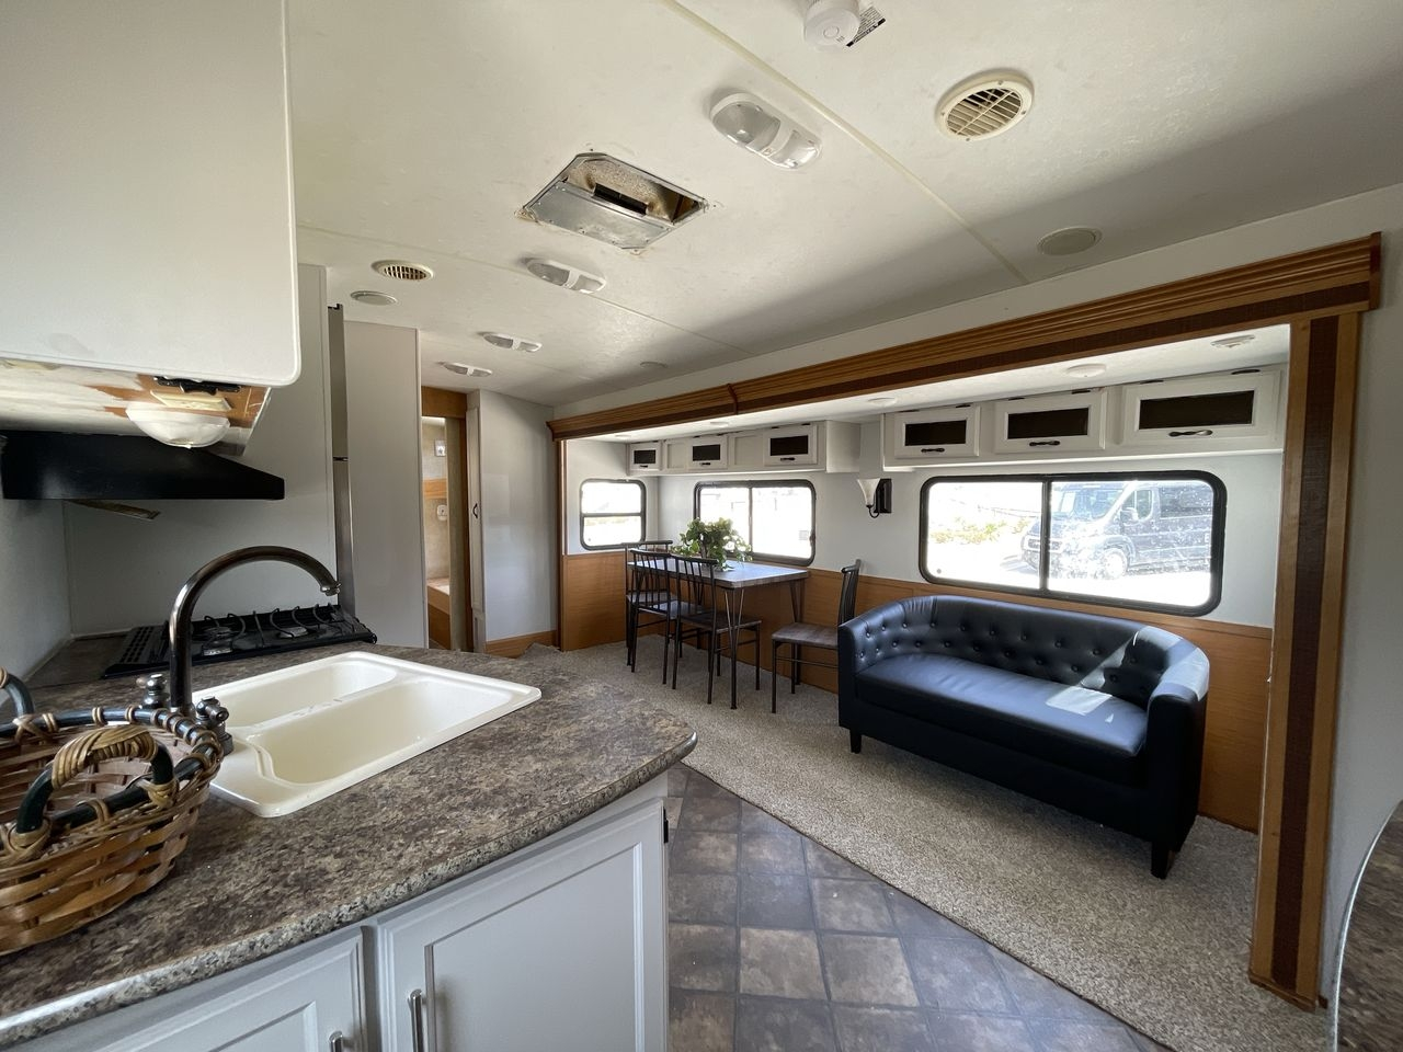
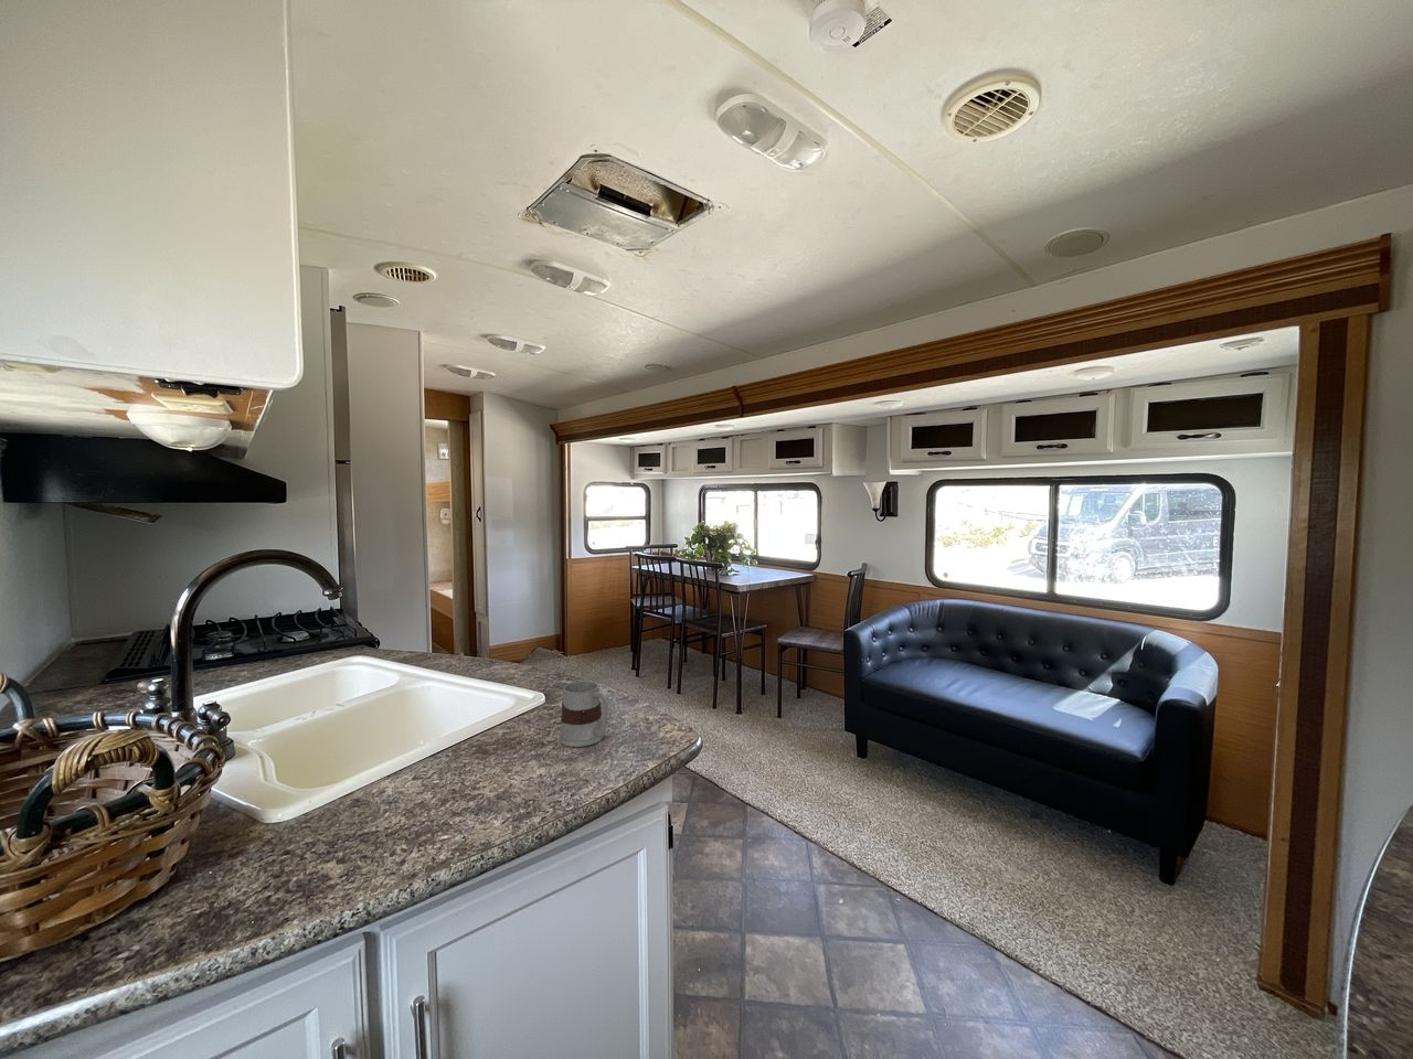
+ mug (586, 713)
